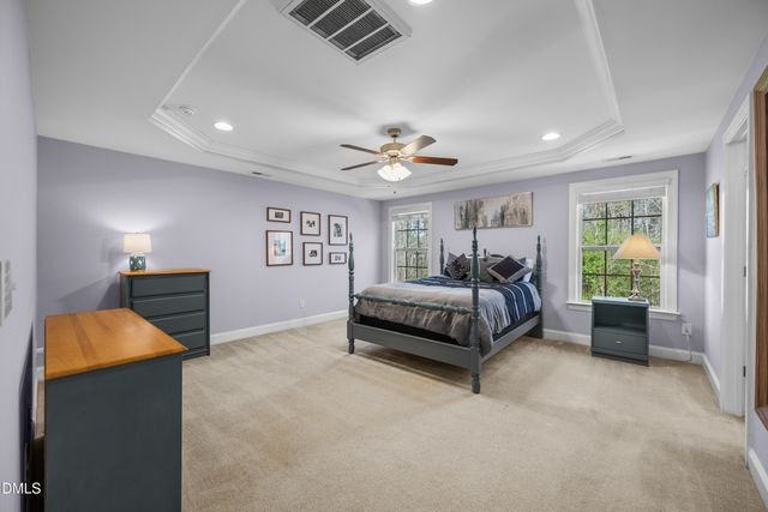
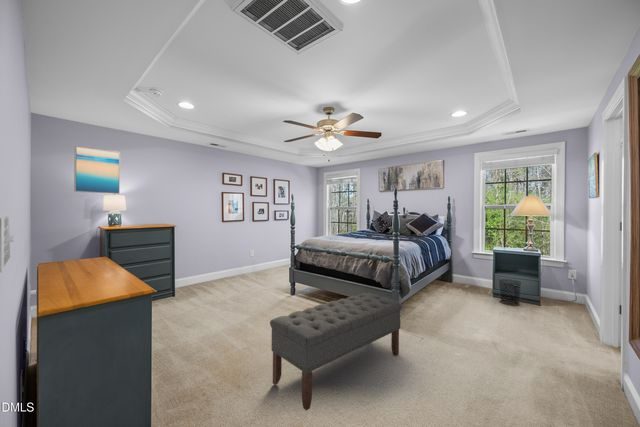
+ bench (341, 337)
+ wall art (98, 171)
+ waste bin (509, 292)
